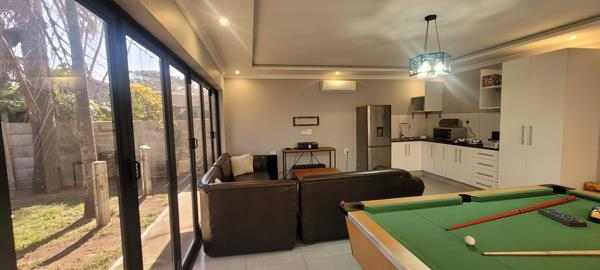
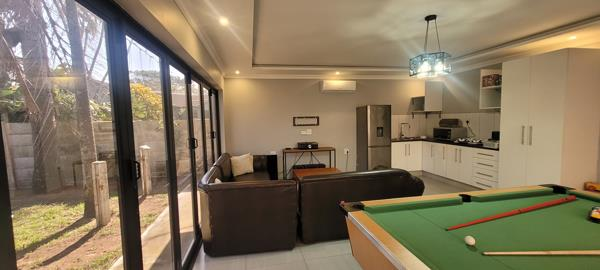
- remote control (560, 216)
